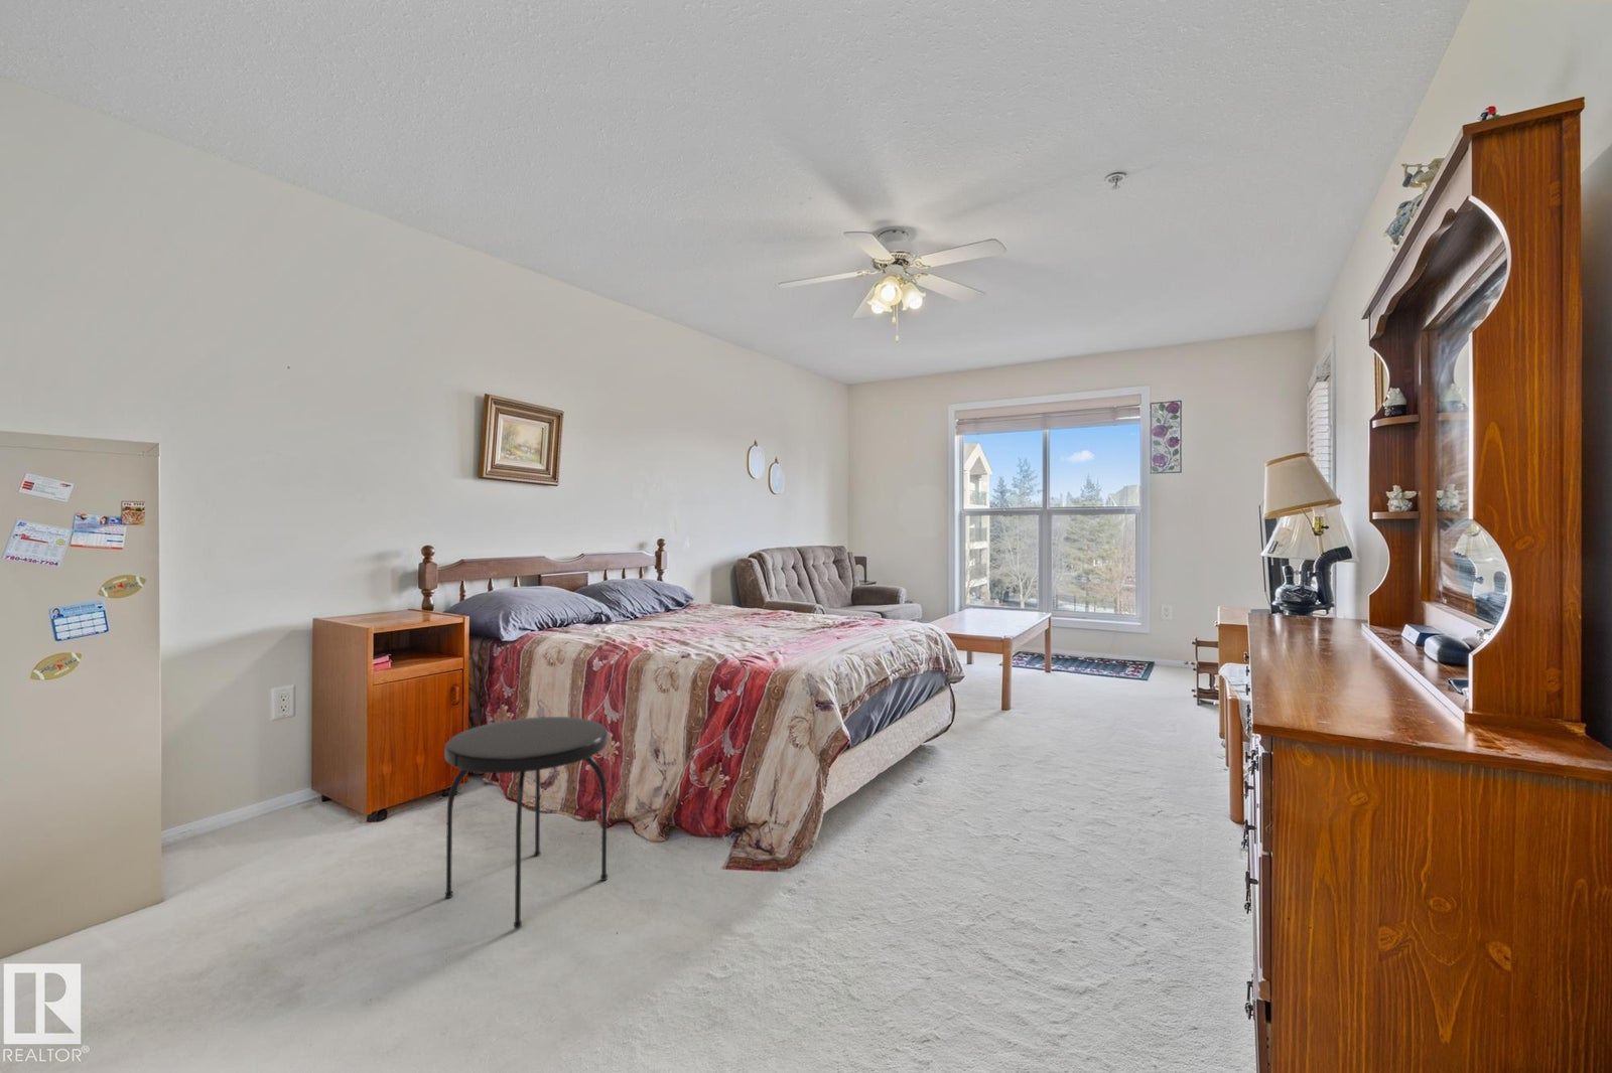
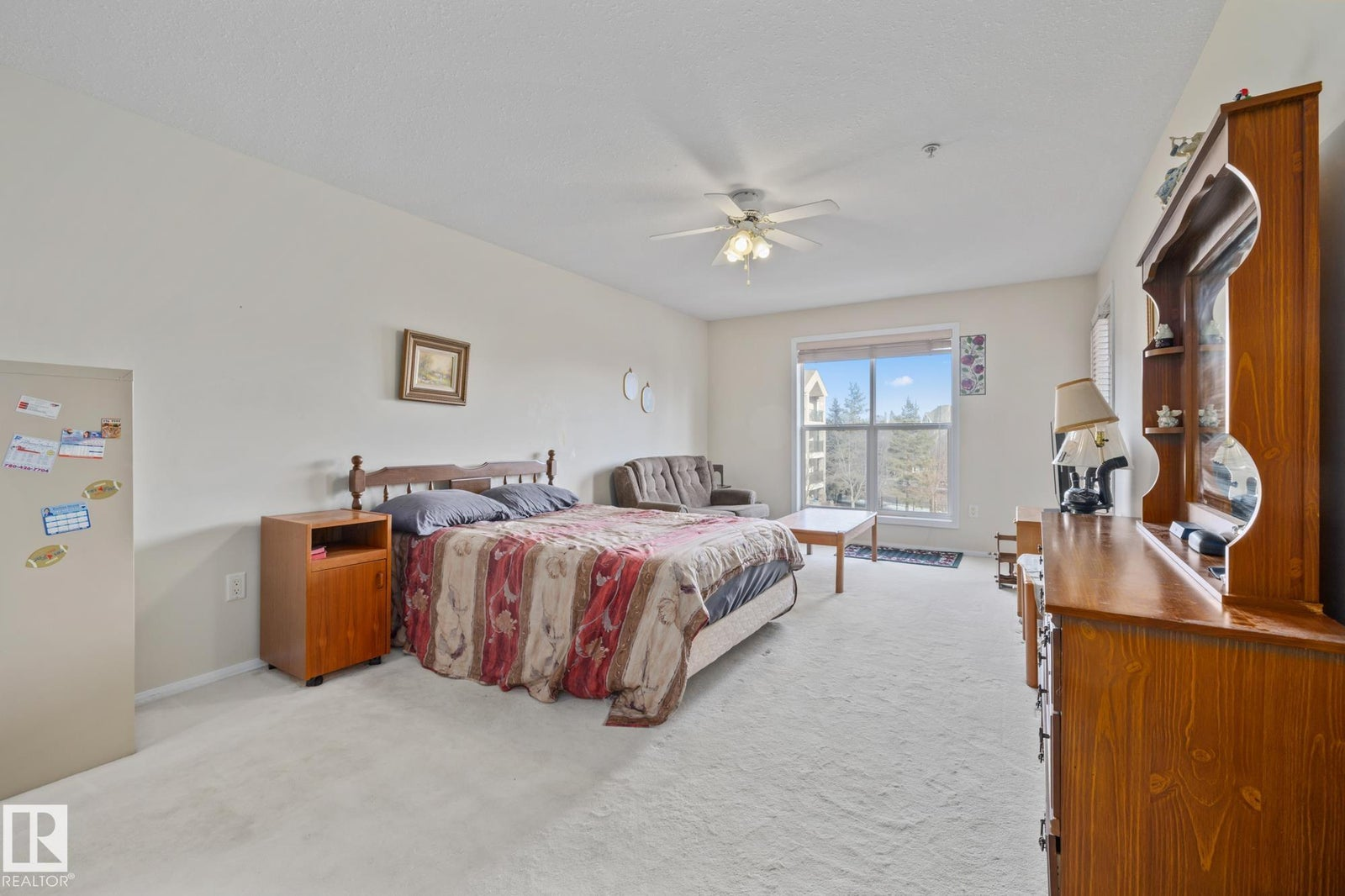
- side table (535, 811)
